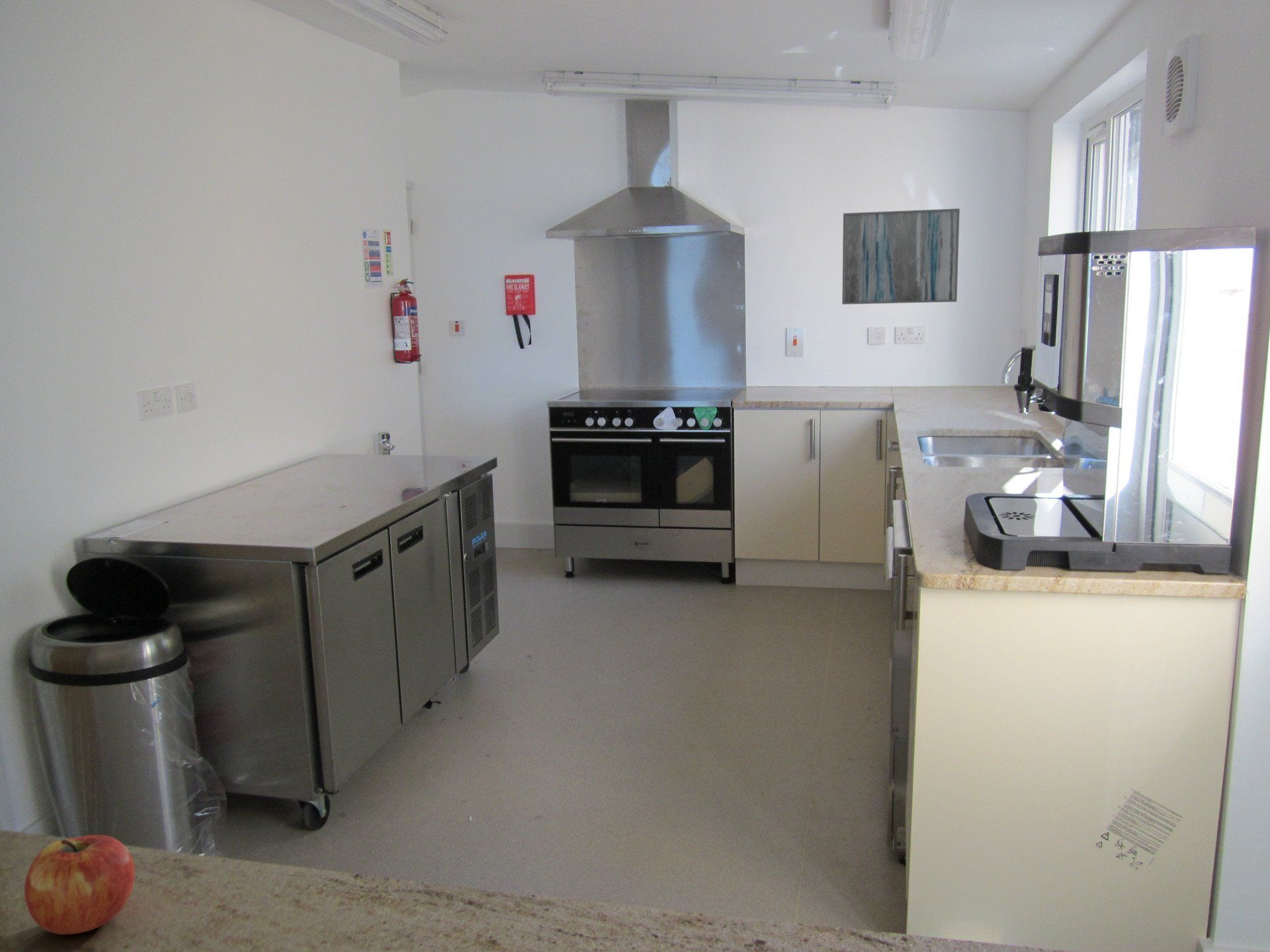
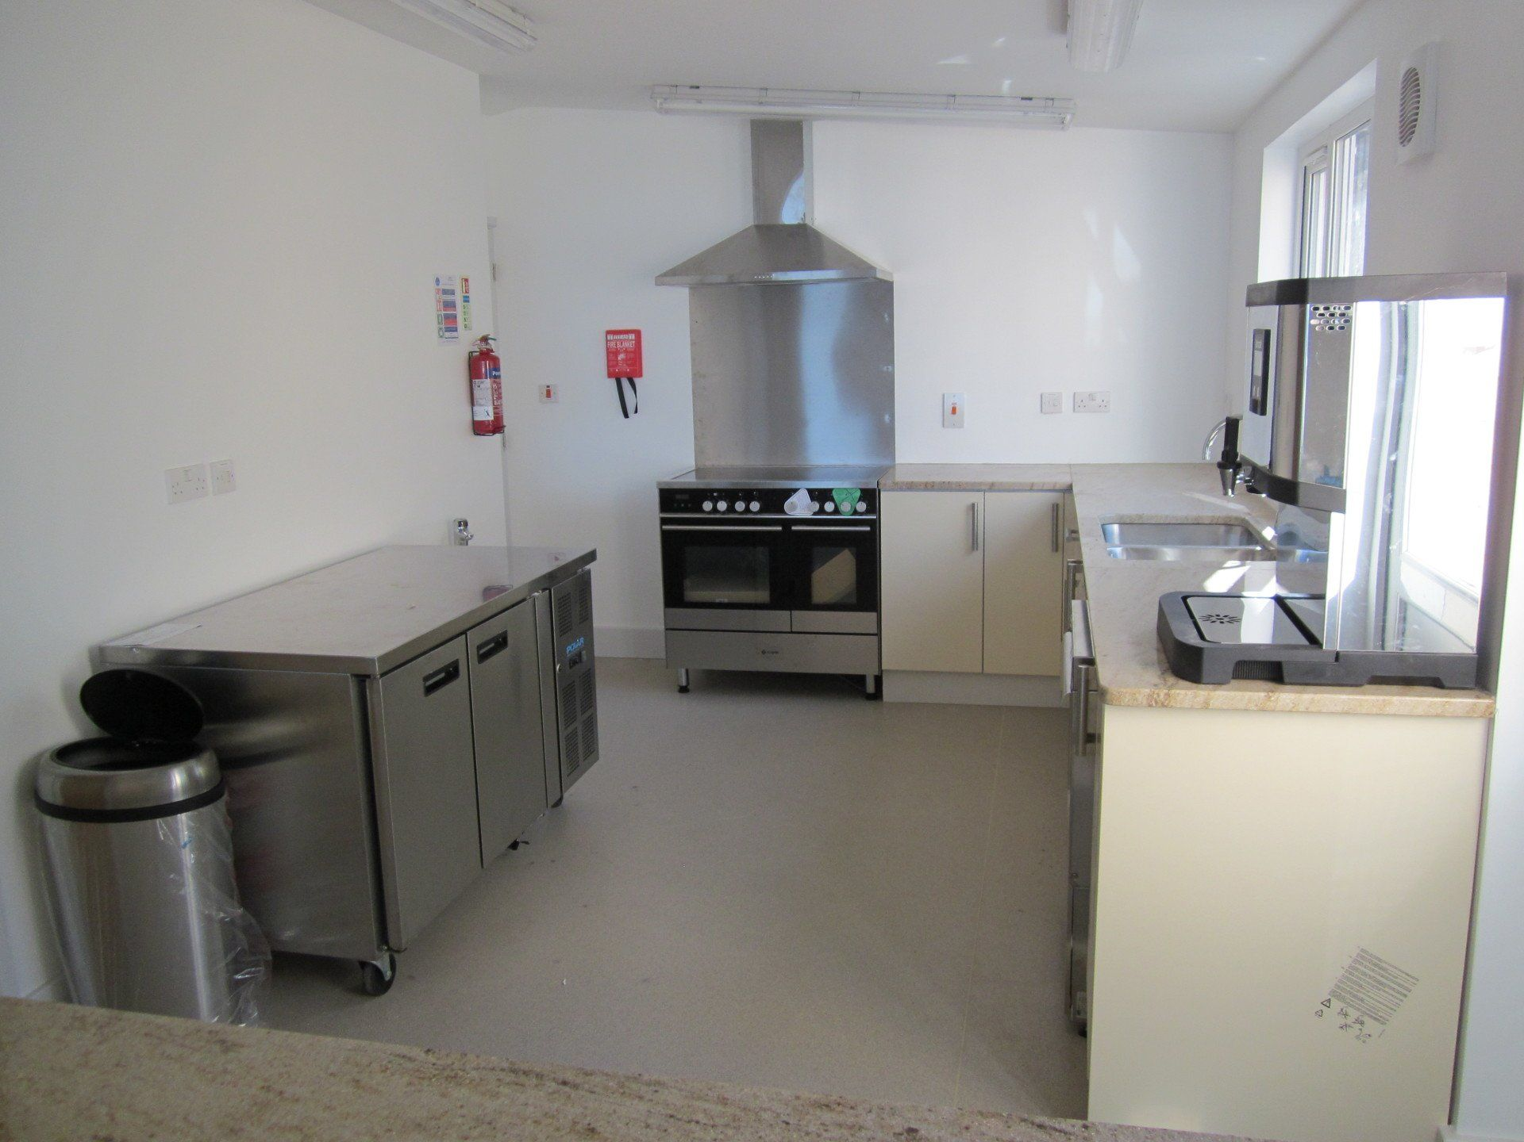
- wall art (900, 257)
- apple (80, 877)
